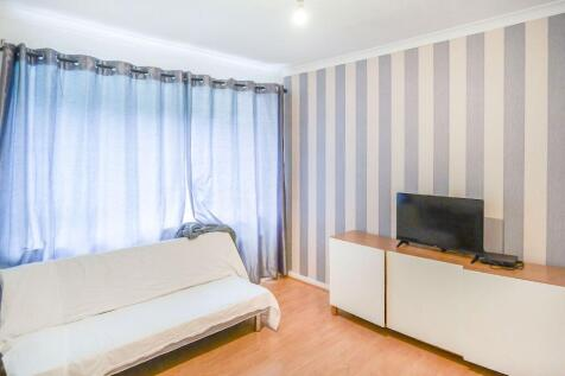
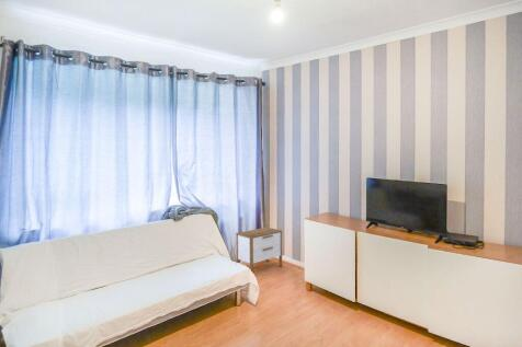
+ nightstand (260, 250)
